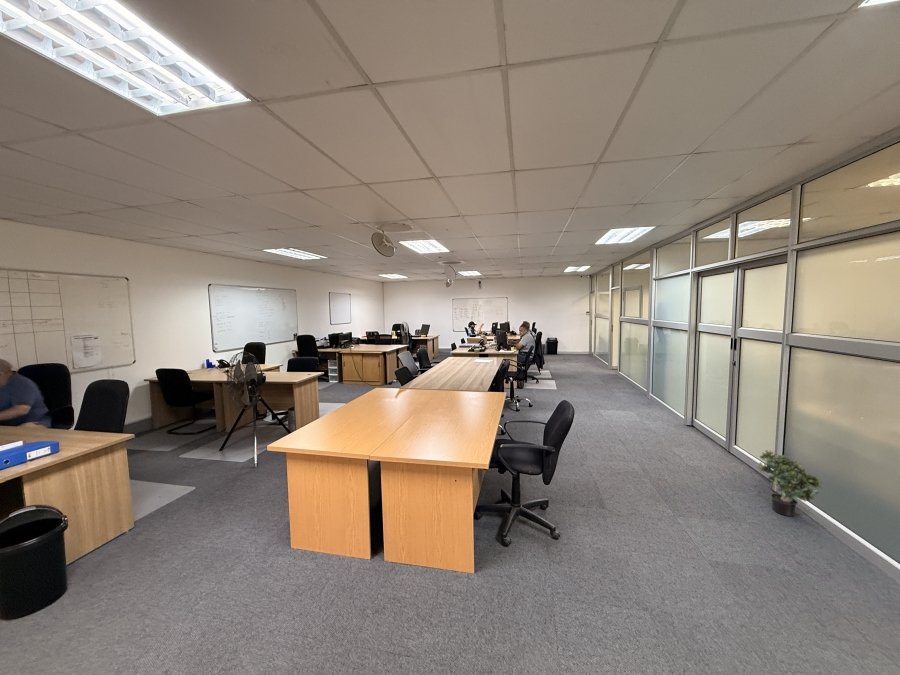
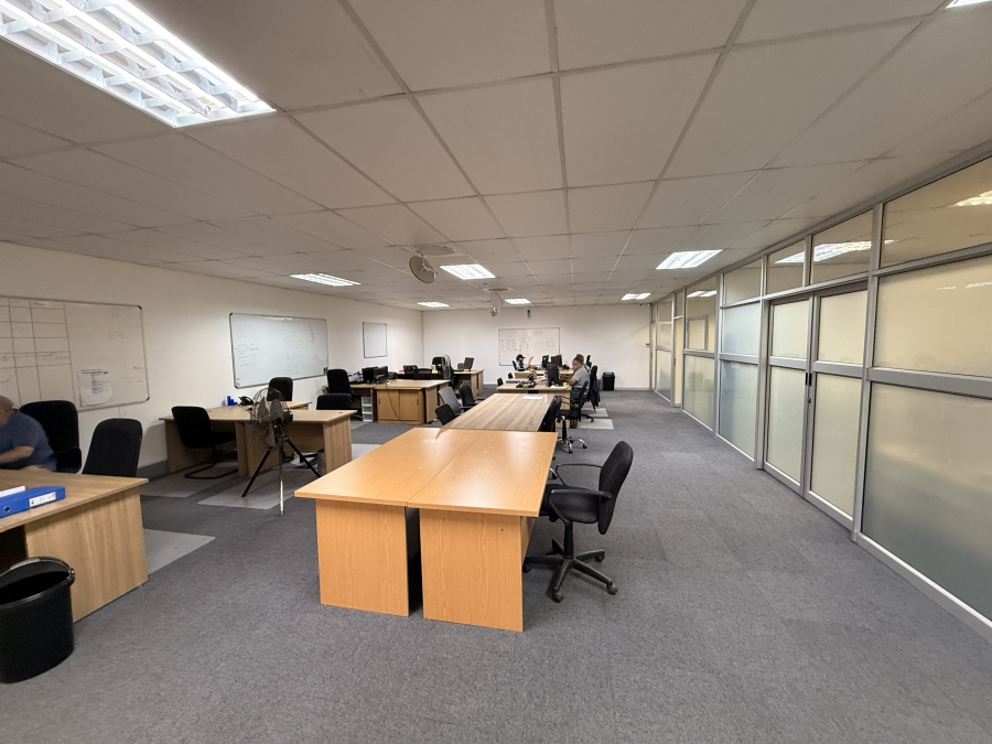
- potted plant (781, 484)
